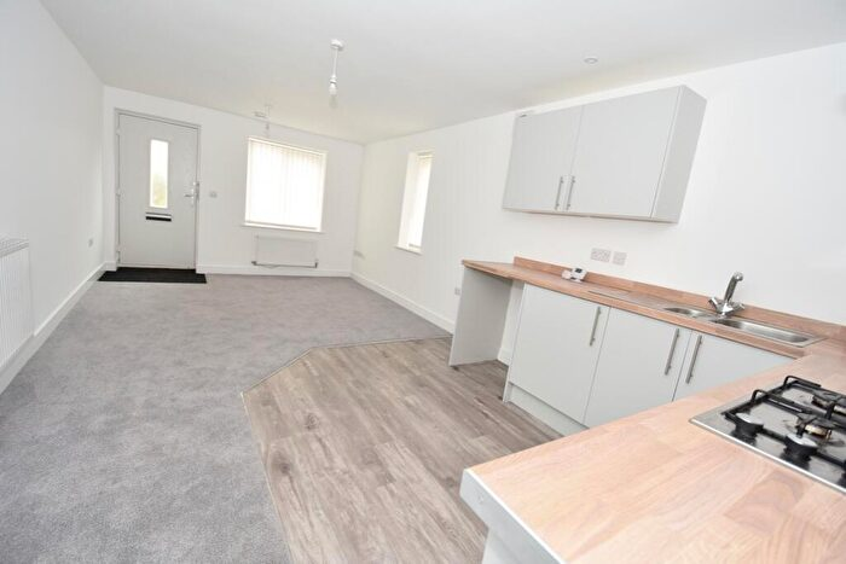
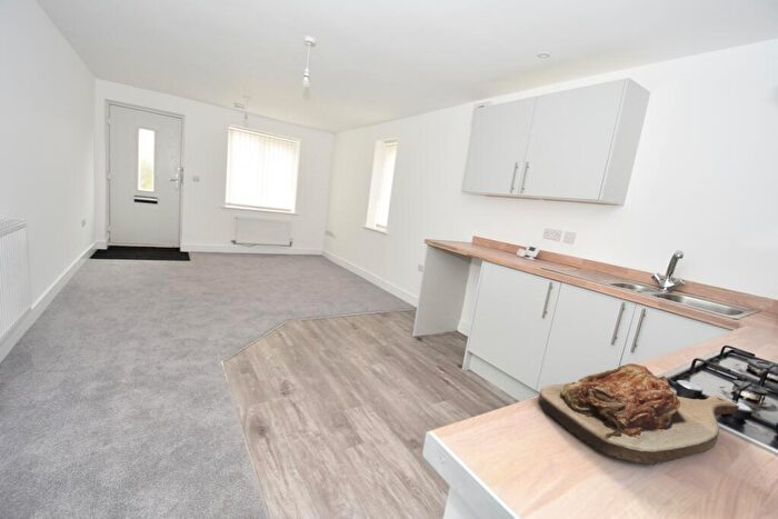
+ cutting board (649, 393)
